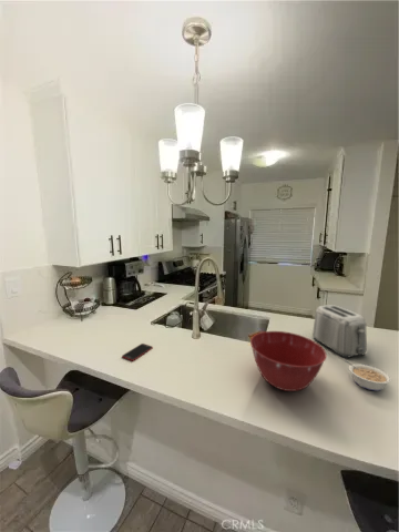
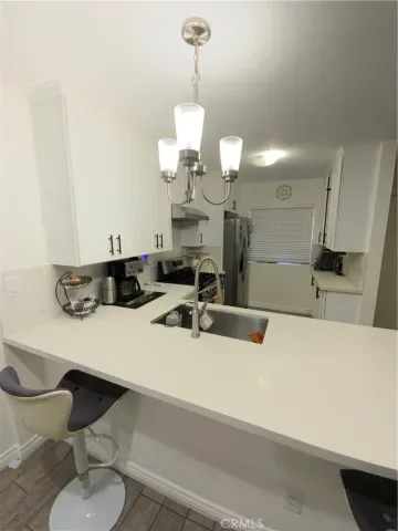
- toaster (337, 327)
- mixing bowl (285, 362)
- legume (367, 377)
- cell phone (137, 351)
